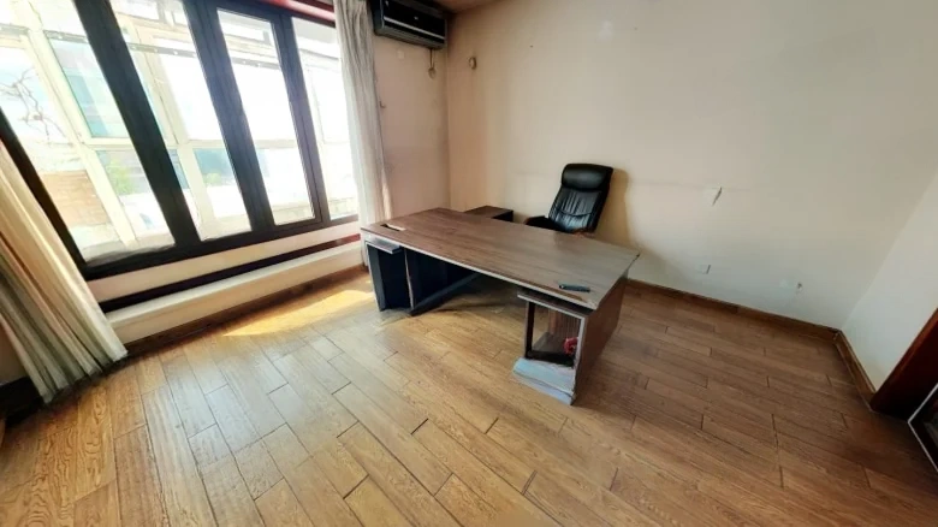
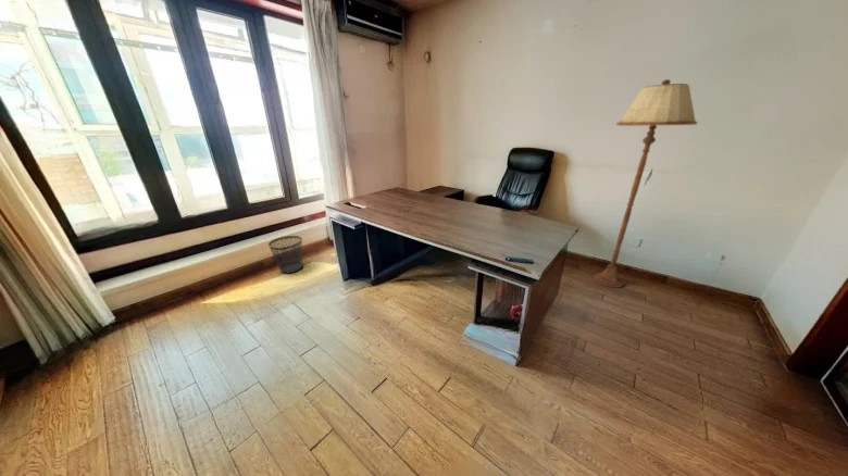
+ floor lamp (633, 195)
+ wastebasket (288, 255)
